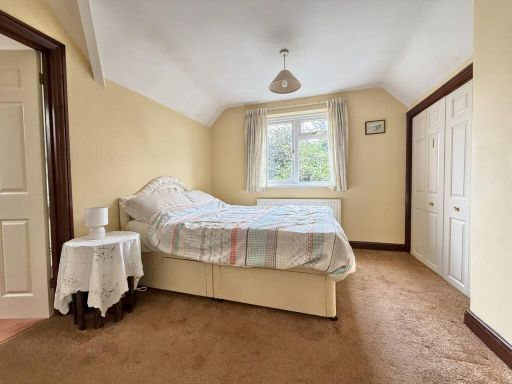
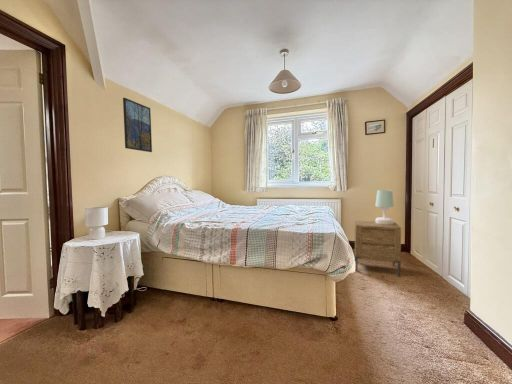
+ table lamp (384, 206)
+ nightstand (375, 246)
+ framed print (138, 126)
